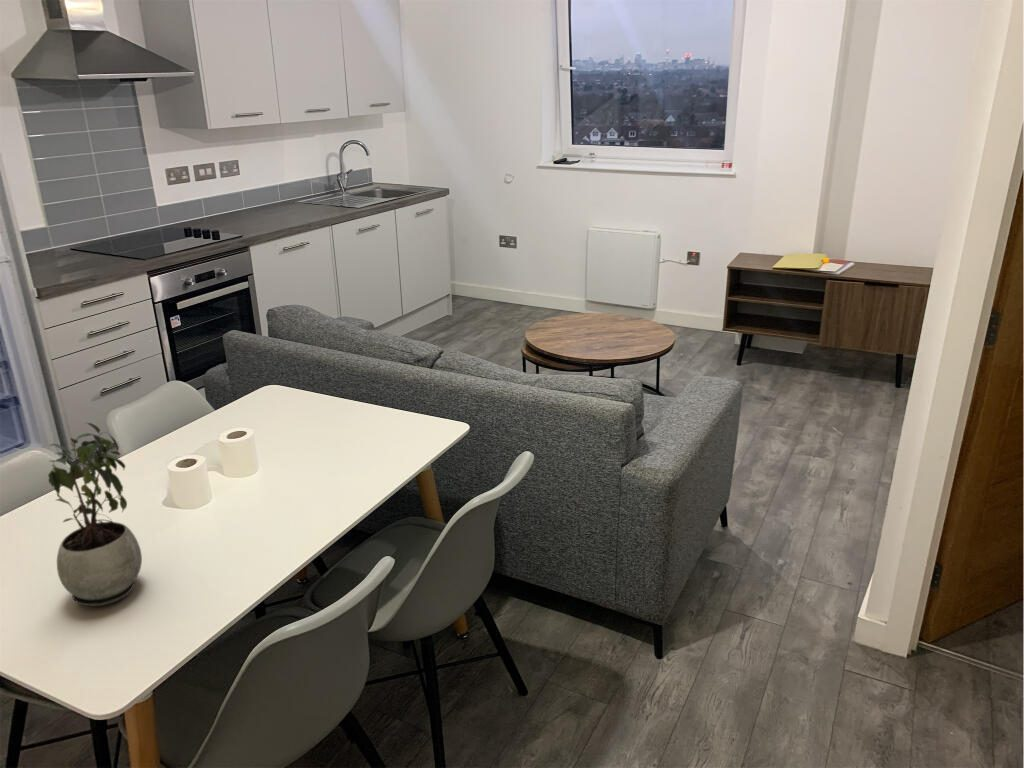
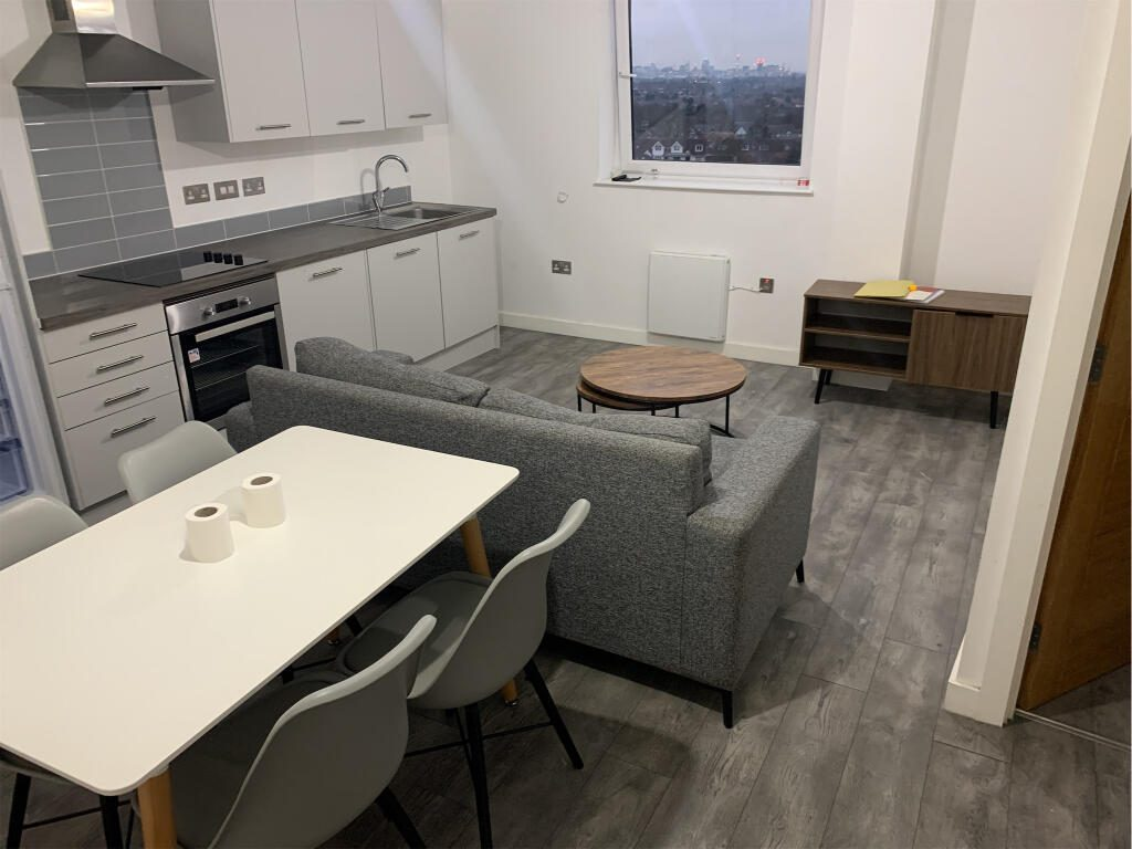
- potted plant (88, 506)
